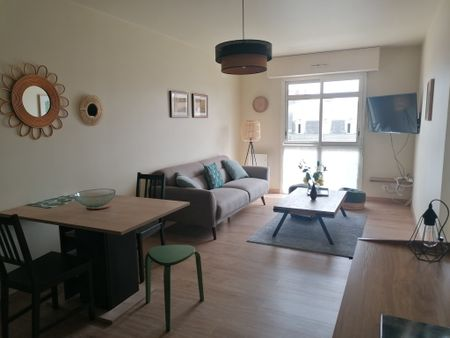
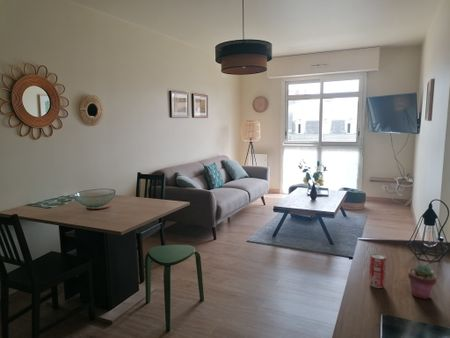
+ potted succulent (421, 279)
+ beverage can (377, 270)
